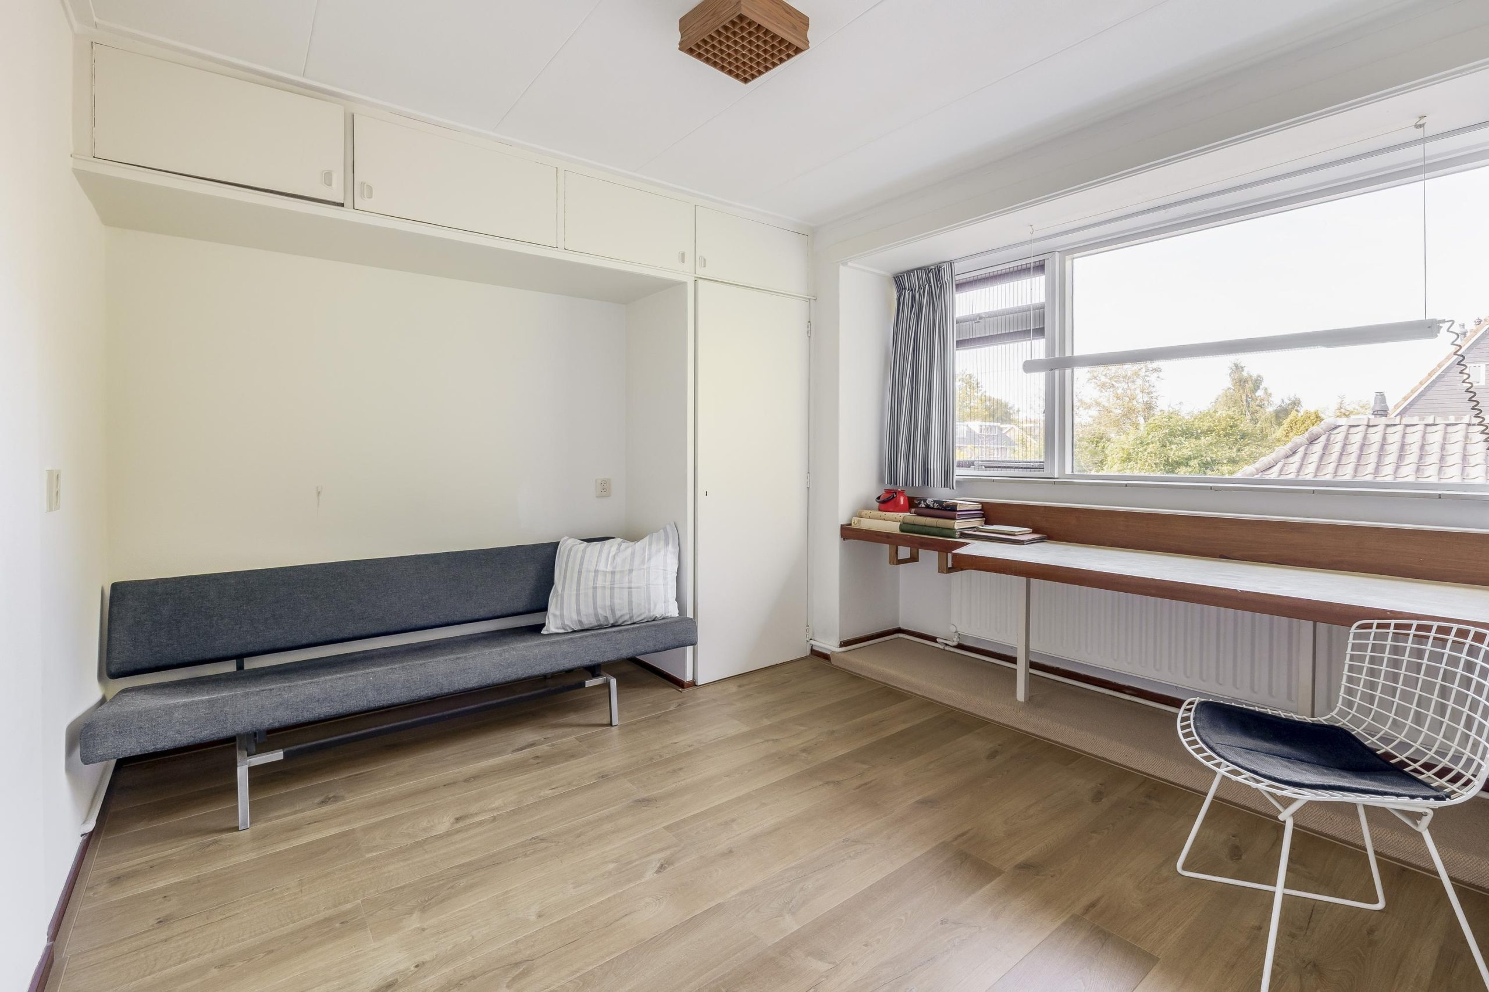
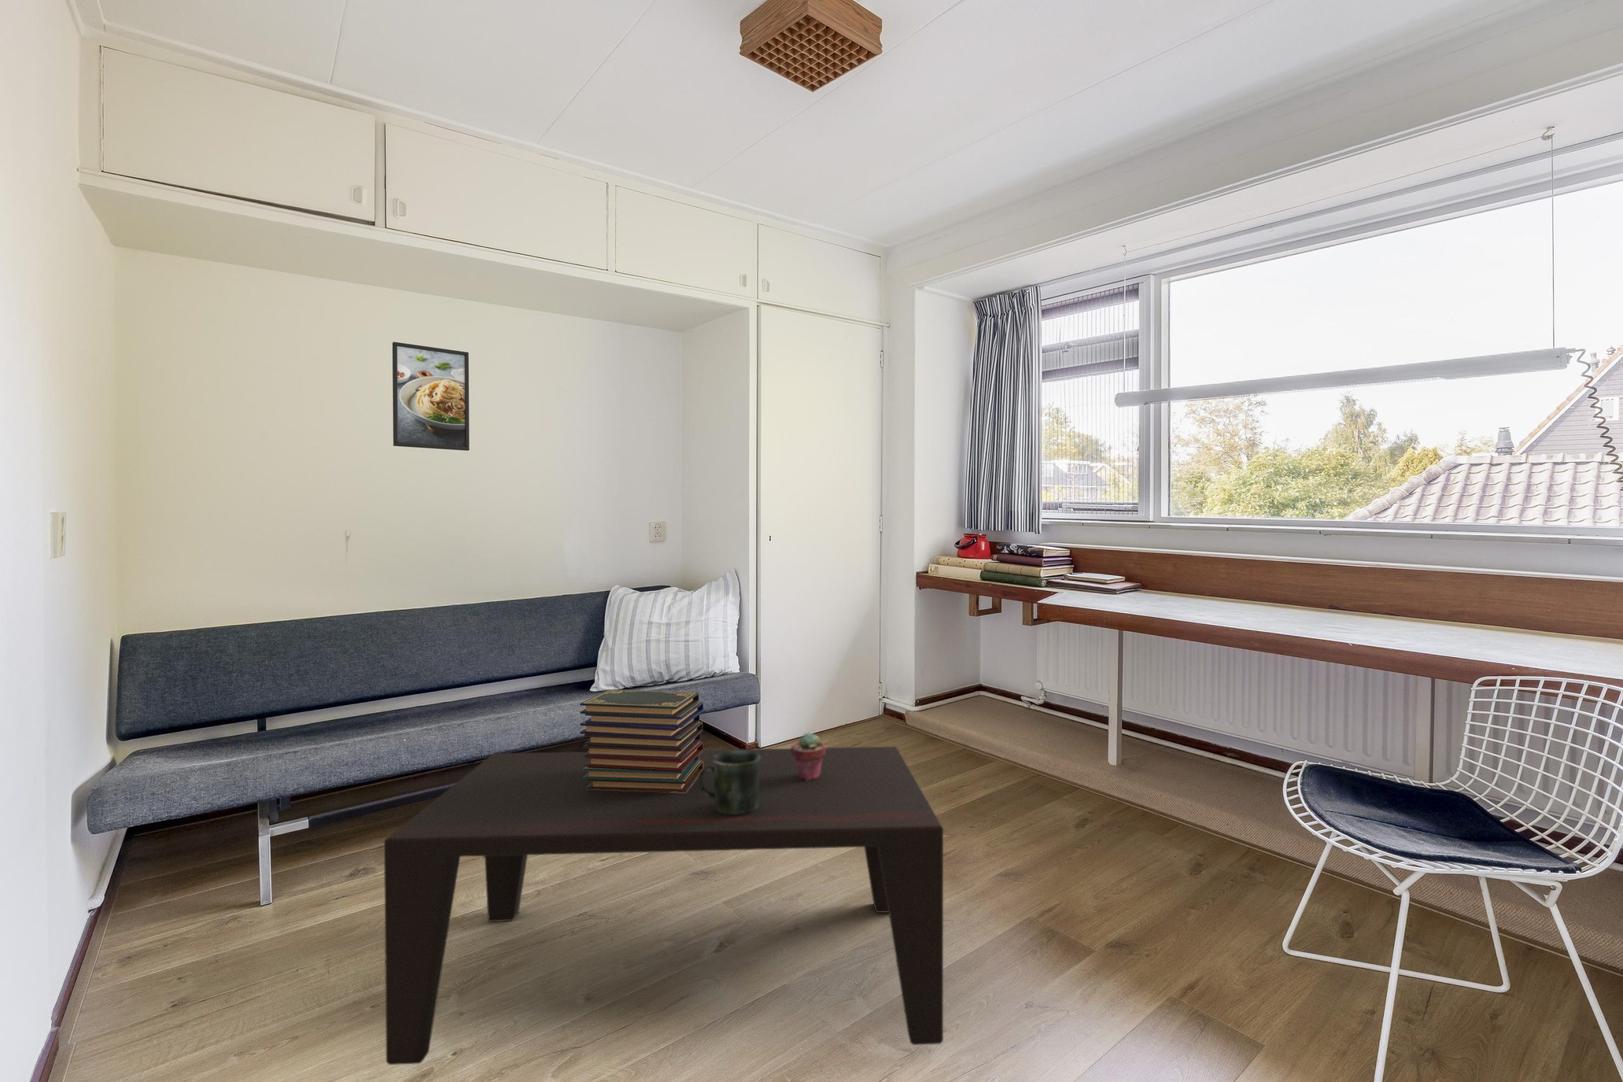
+ mug (729, 783)
+ potted succulent (808, 754)
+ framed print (432, 397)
+ book stack (642, 738)
+ coffee table (686, 850)
